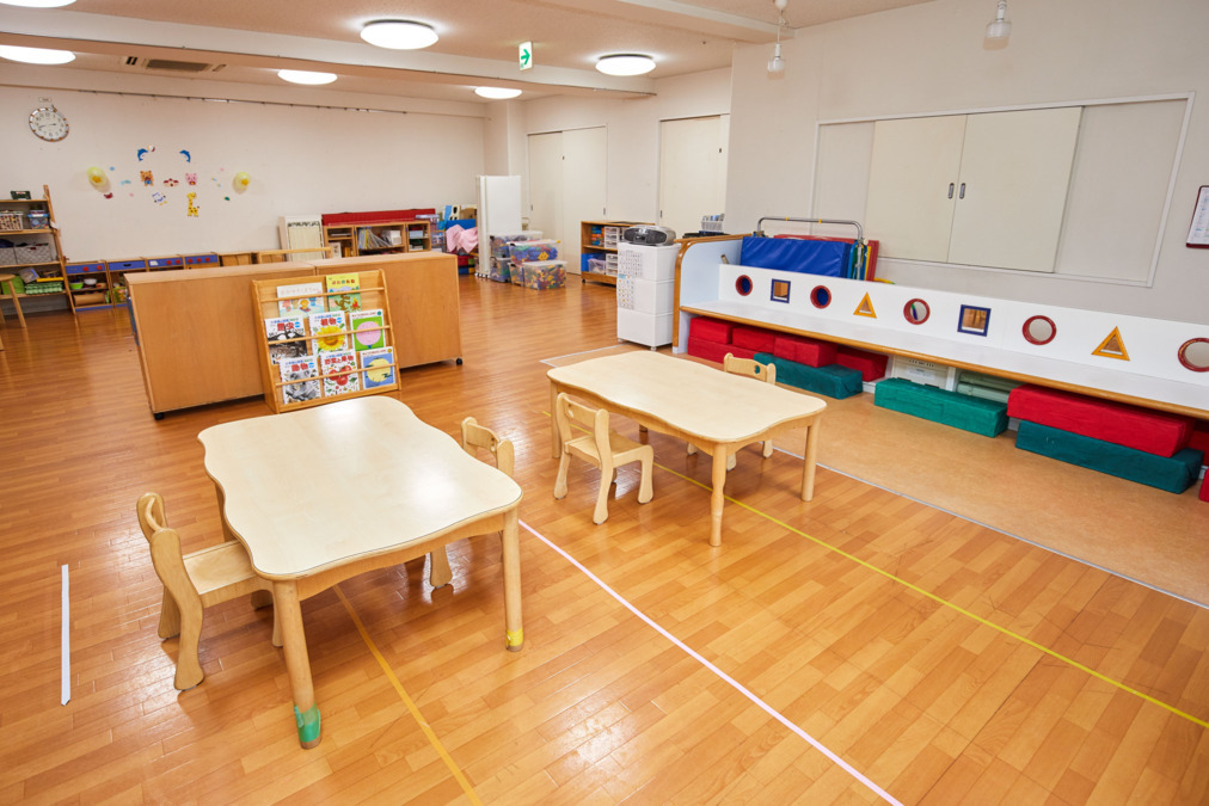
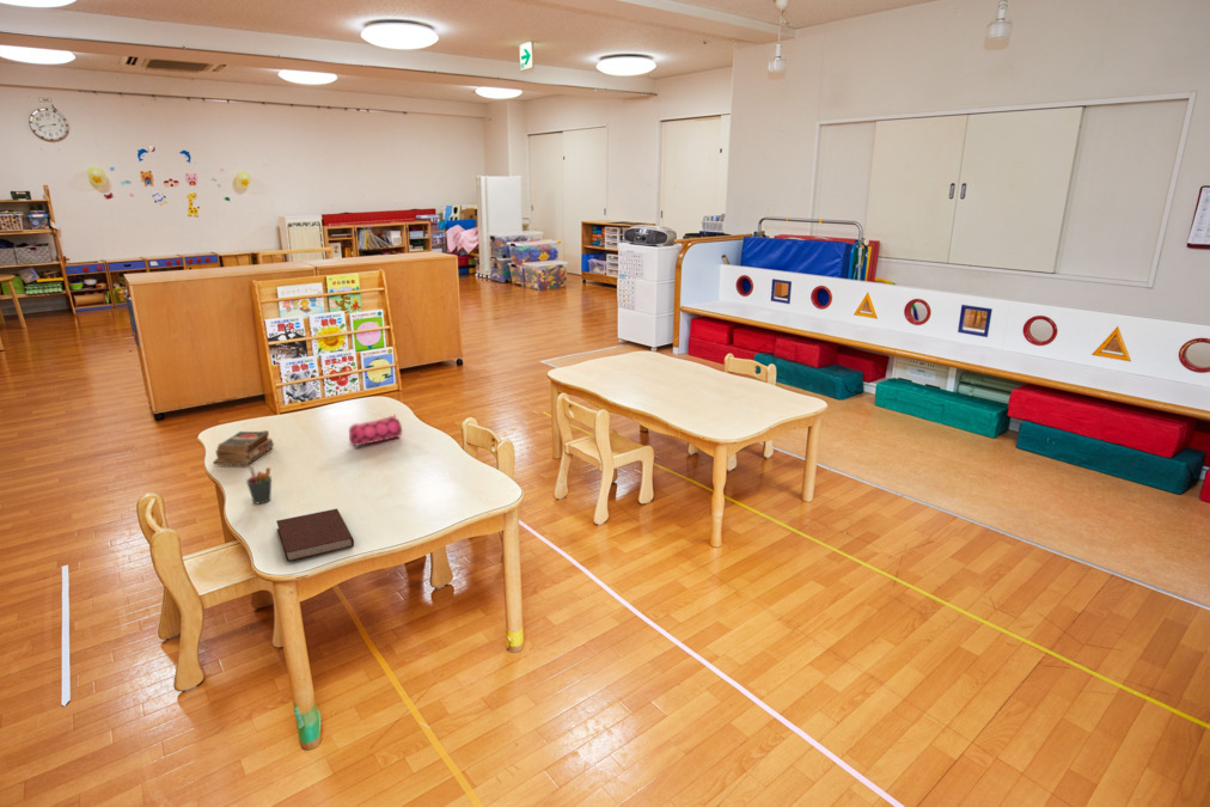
+ pen holder (259, 483)
+ books (243, 446)
+ pencil case (374, 429)
+ notebook (313, 533)
